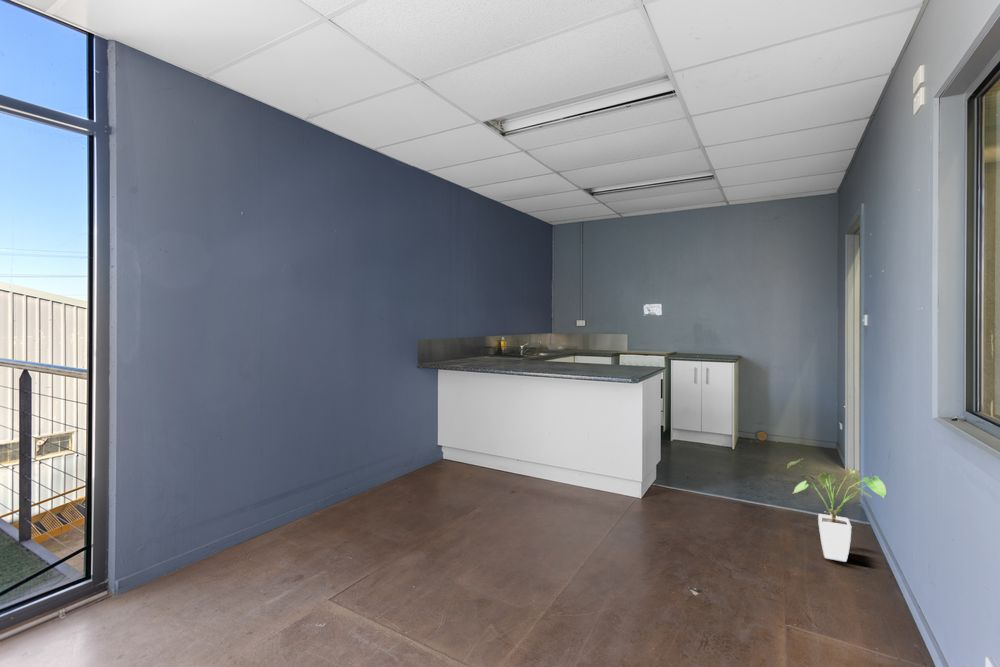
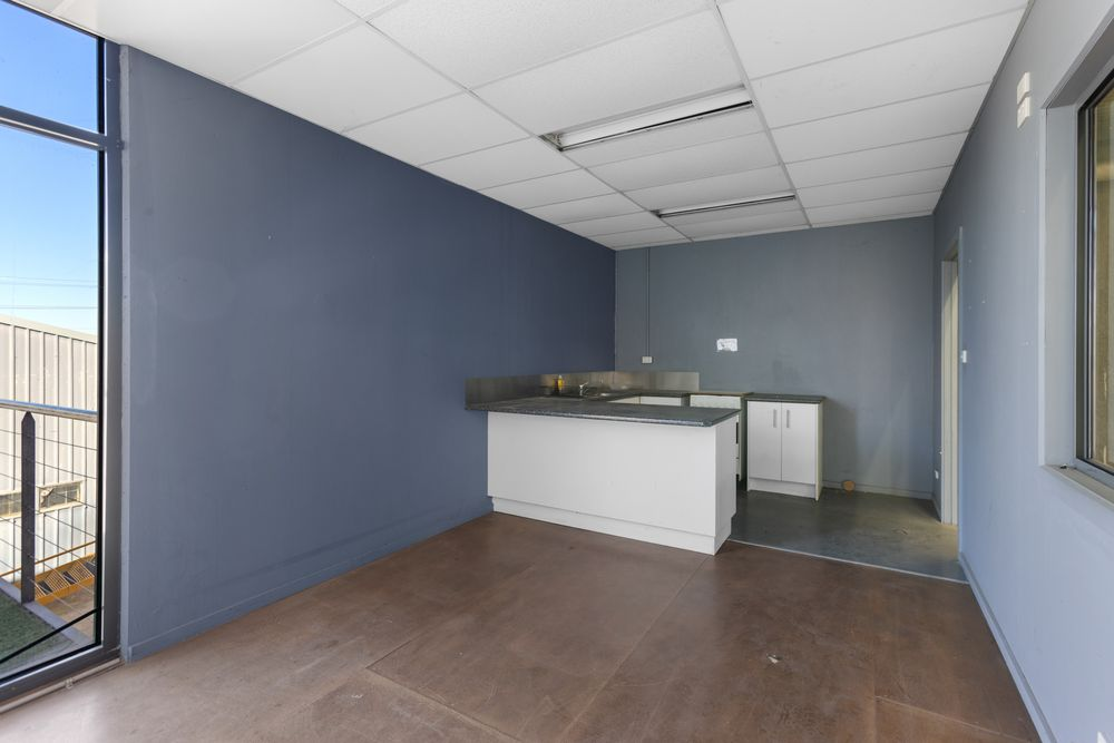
- house plant (836, 513)
